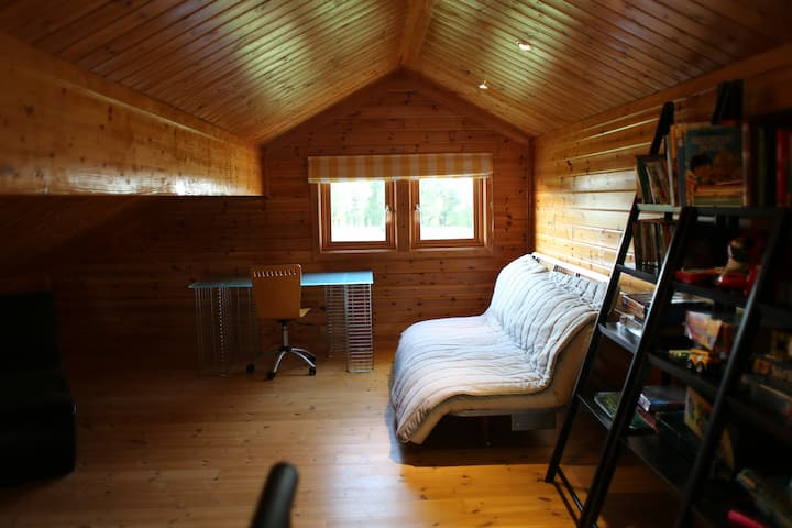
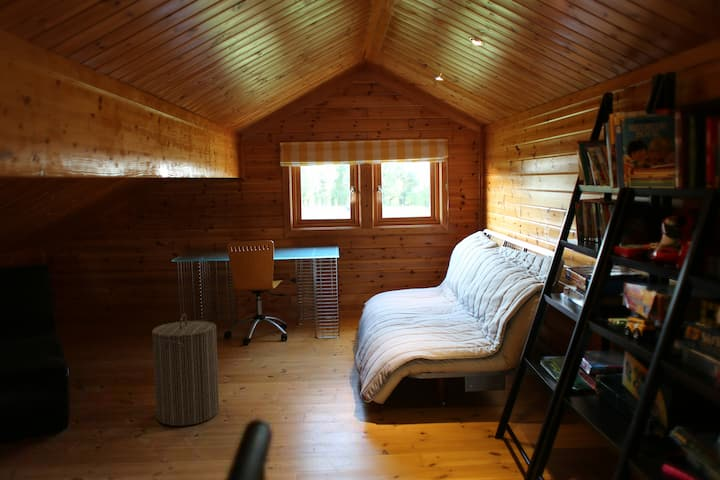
+ laundry hamper (186, 364)
